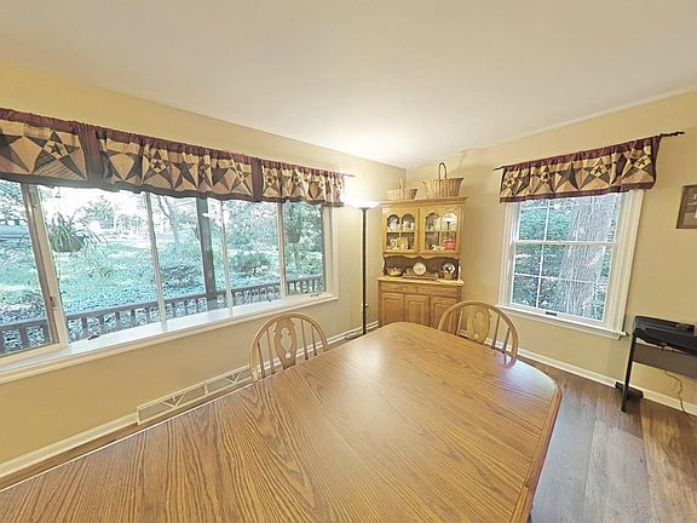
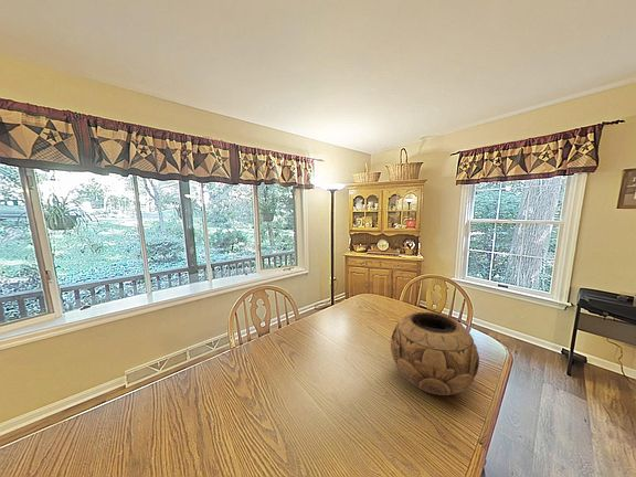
+ decorative bowl (431, 350)
